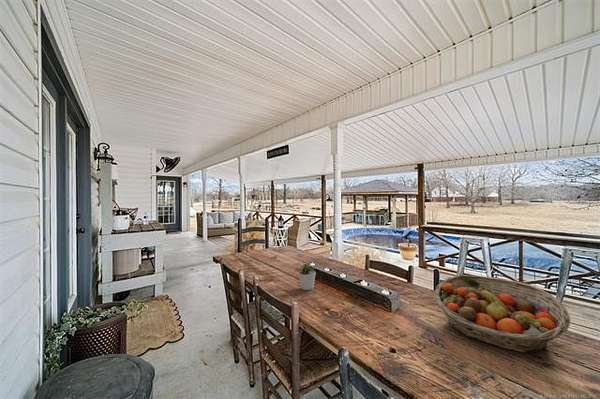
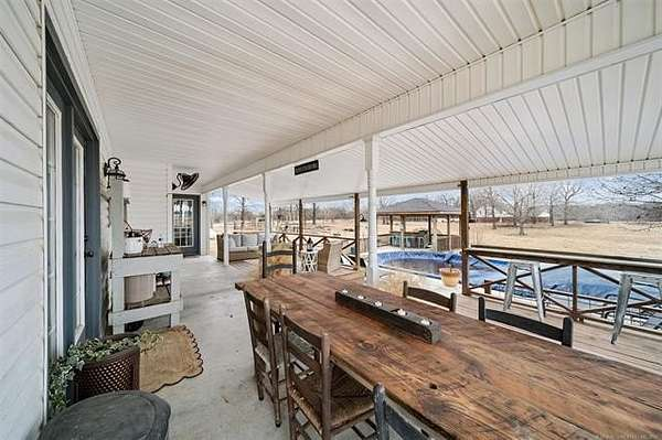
- fruit basket (493, 308)
- potted plant (306, 274)
